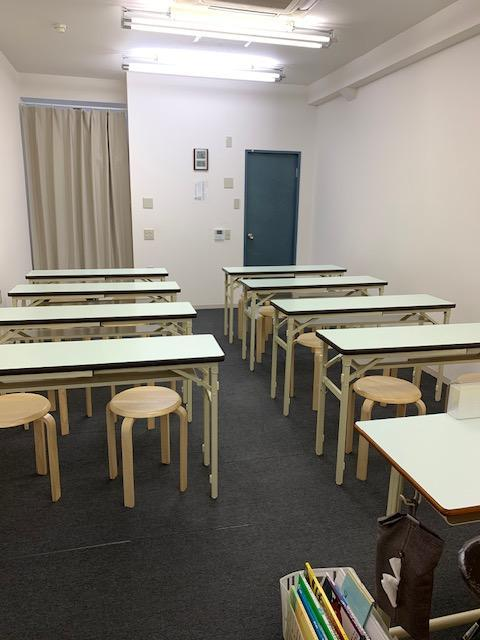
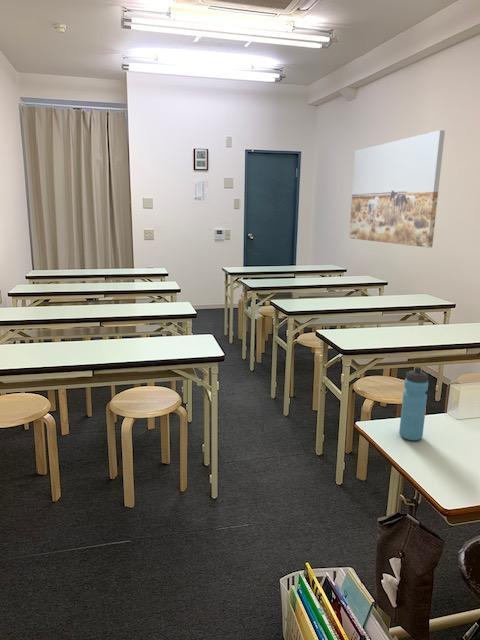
+ wall art (389, 193)
+ water bottle (414, 402)
